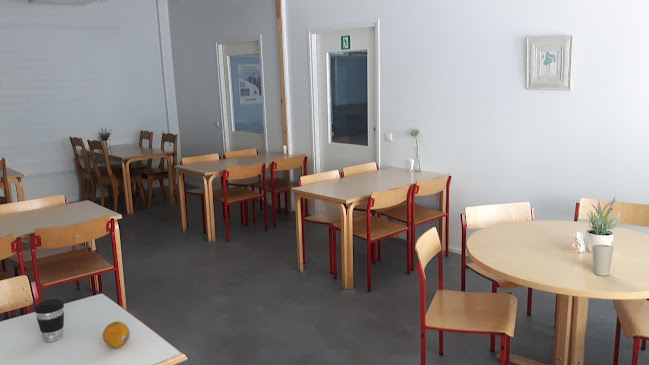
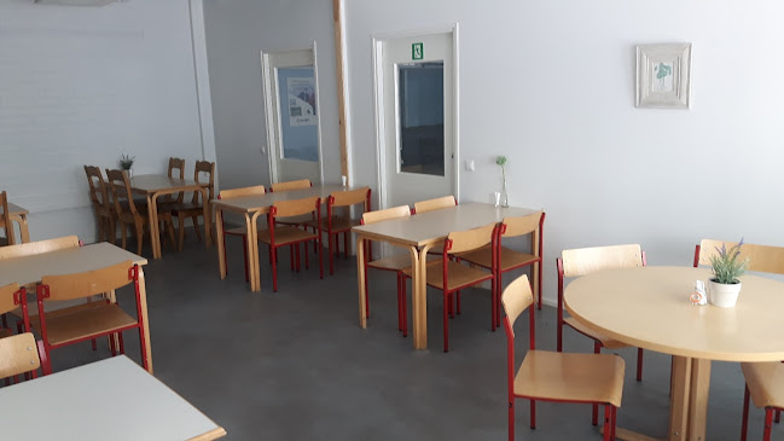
- cup (602, 258)
- coffee cup (51, 320)
- fruit (116, 334)
